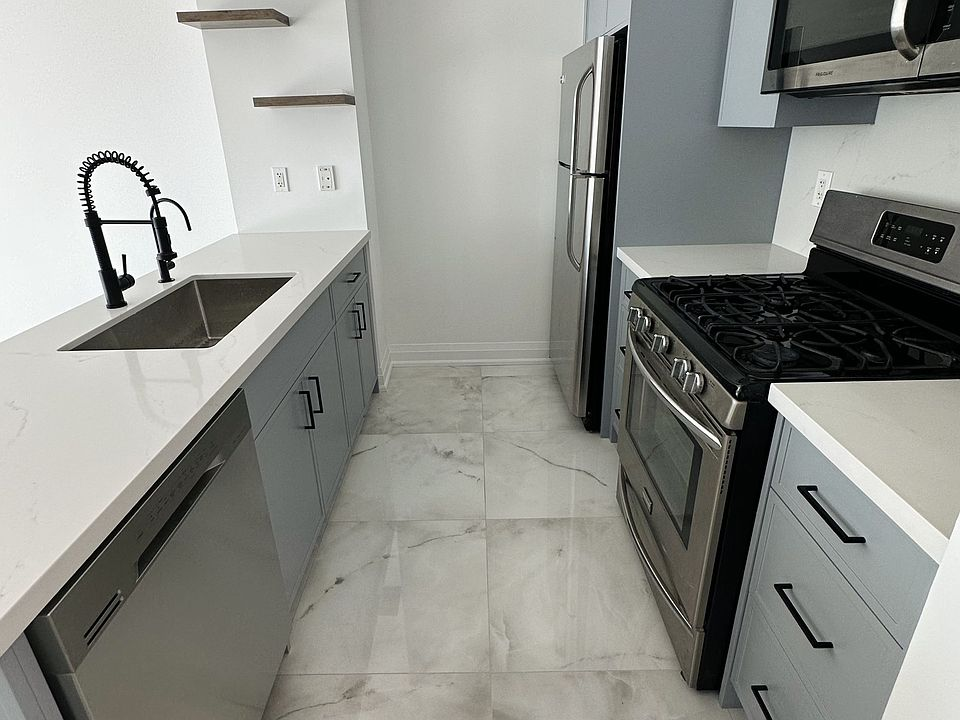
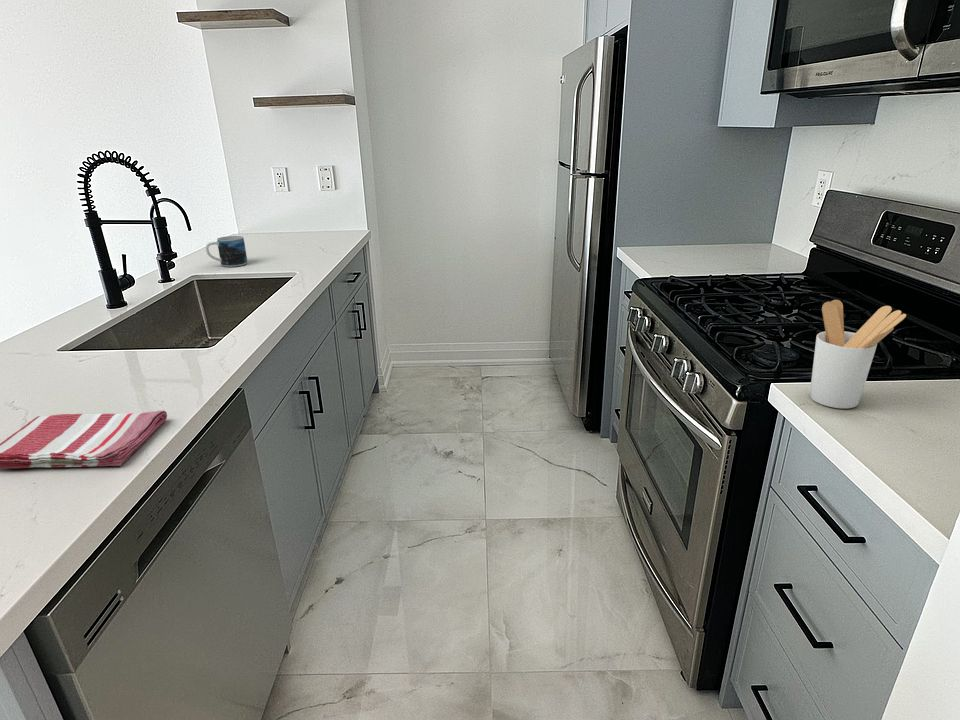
+ dish towel (78, 436)
+ utensil holder (855, 353)
+ mug (226, 252)
